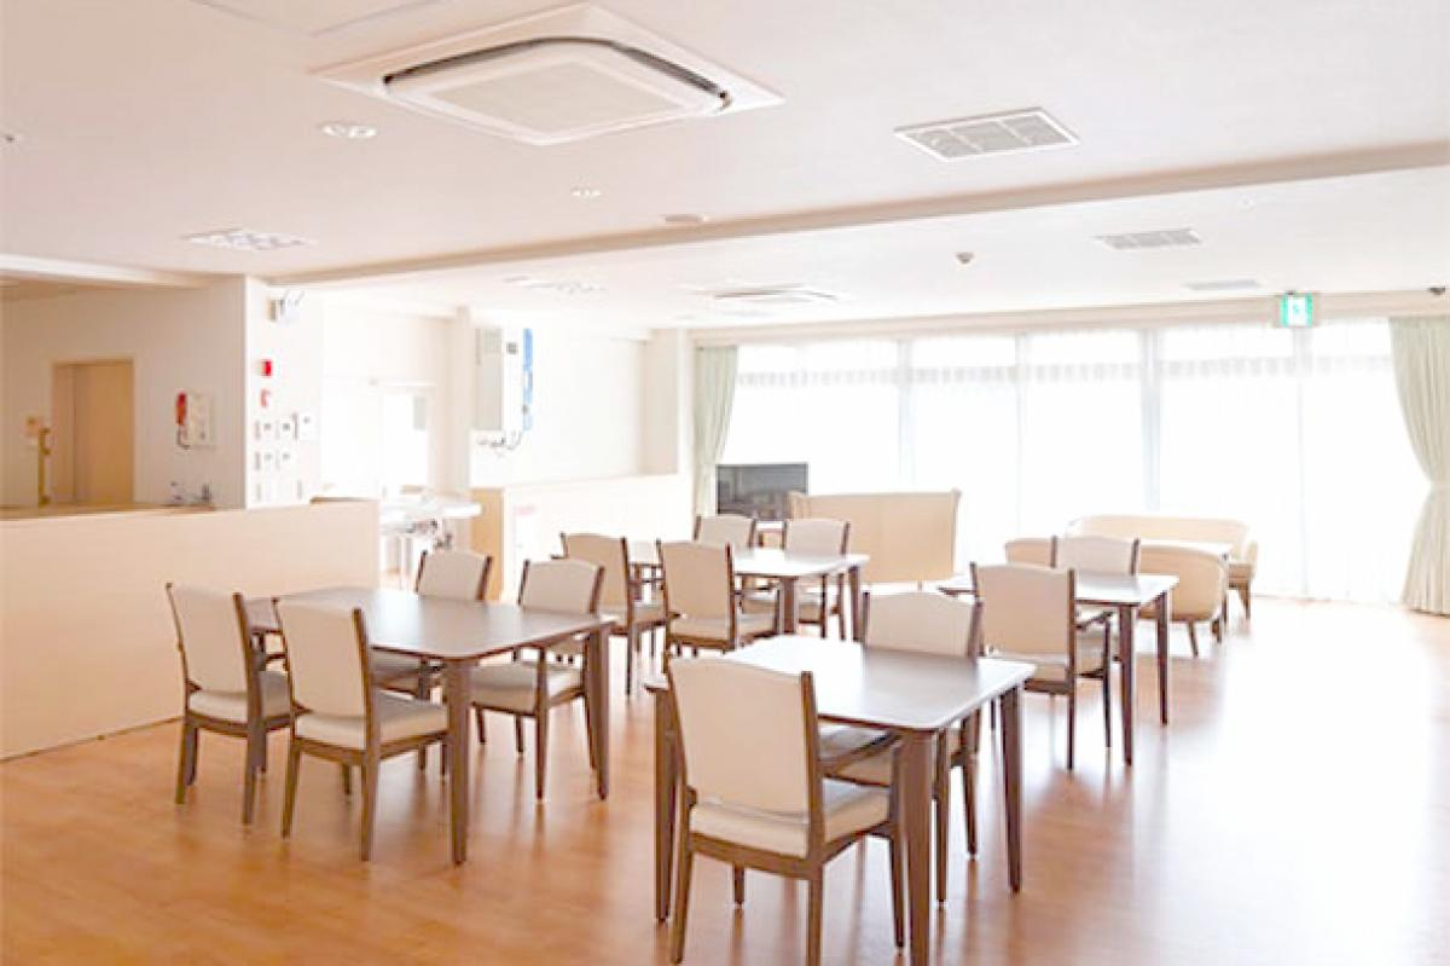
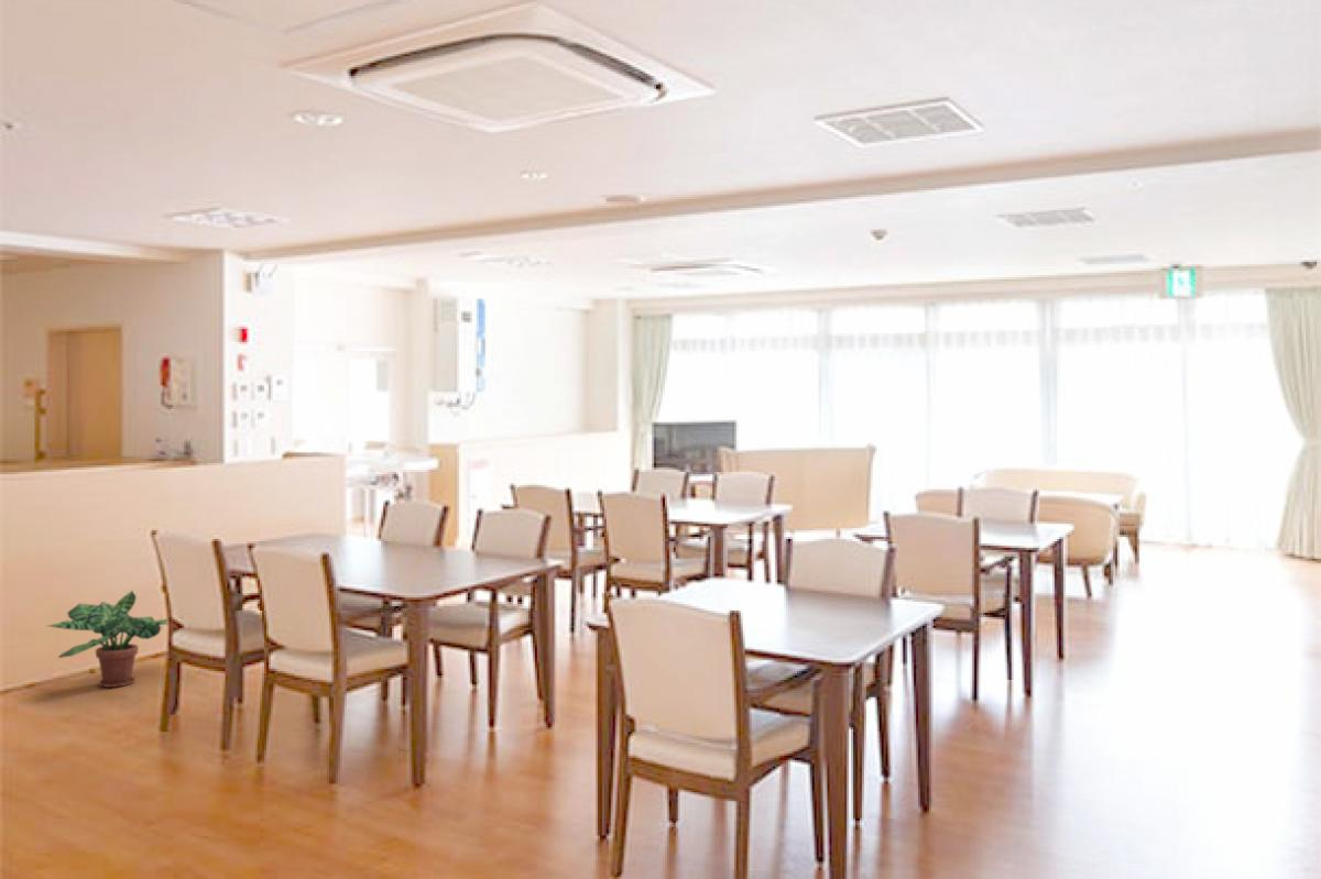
+ potted plant (110, 635)
